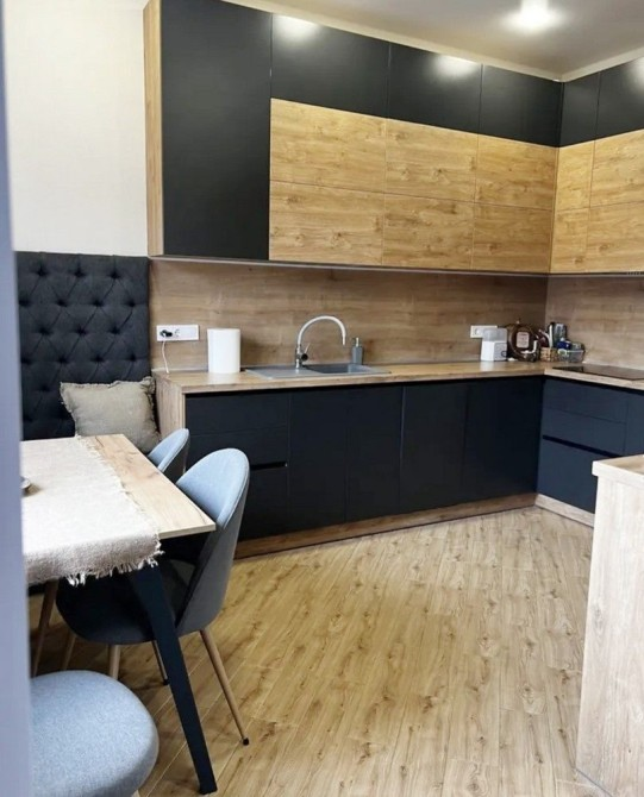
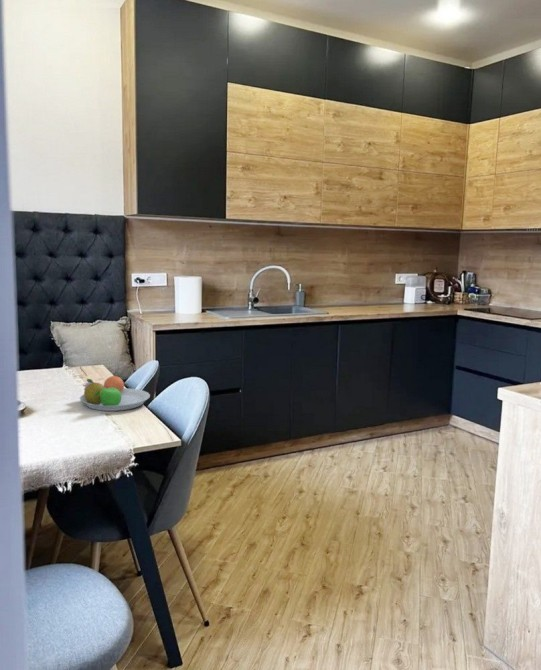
+ fruit bowl (113, 390)
